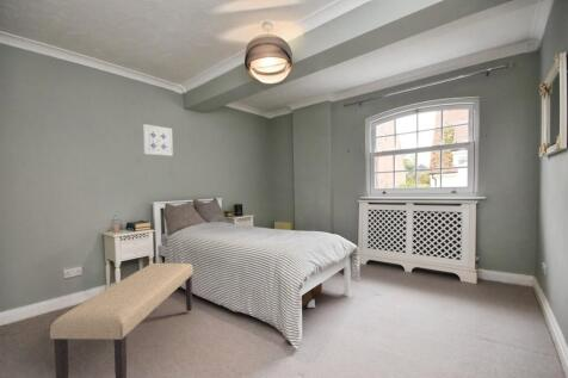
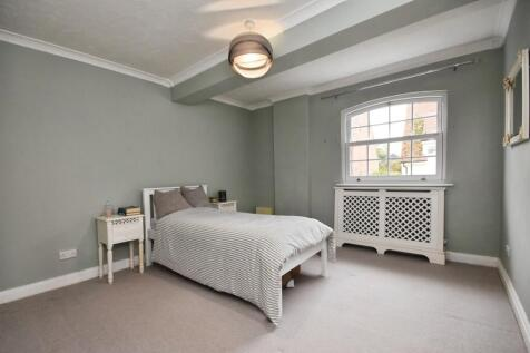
- wall art (158, 141)
- bench (140, 311)
